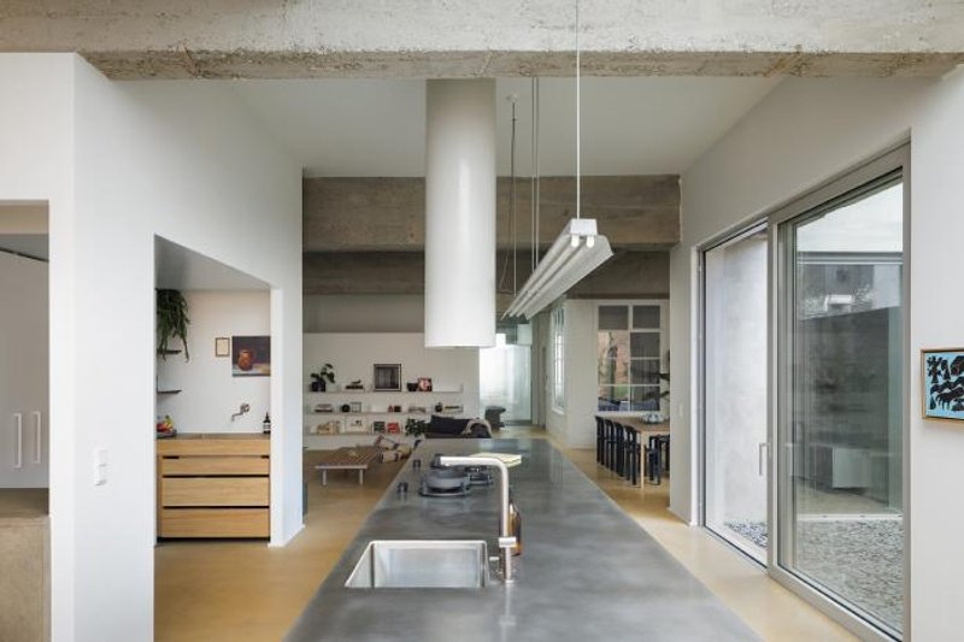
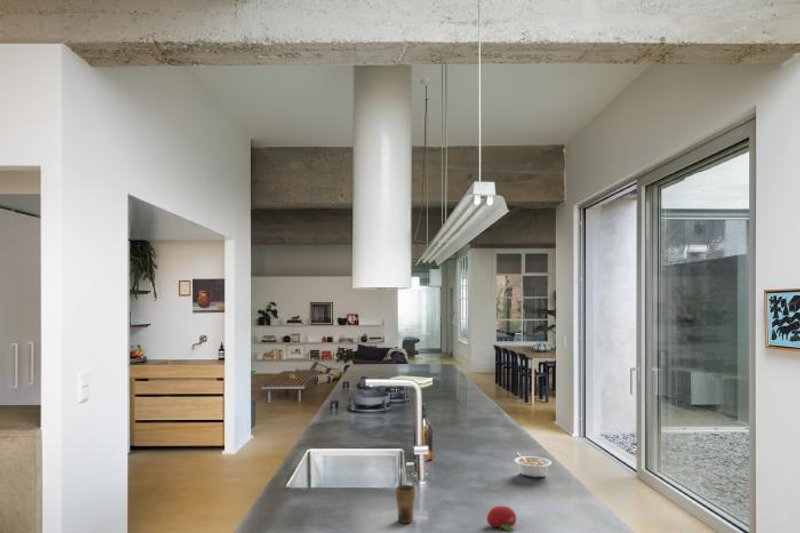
+ fruit (501, 517)
+ cup (405, 500)
+ legume (531, 466)
